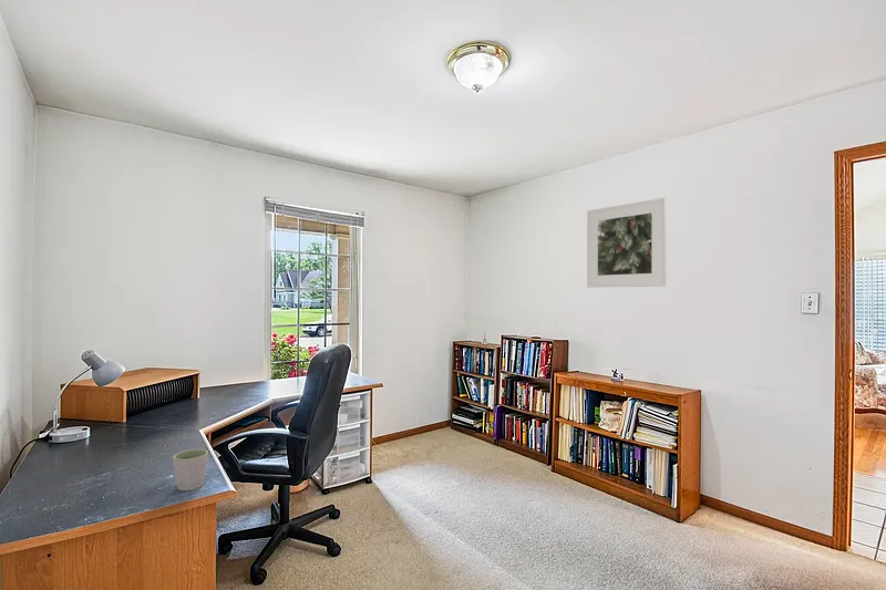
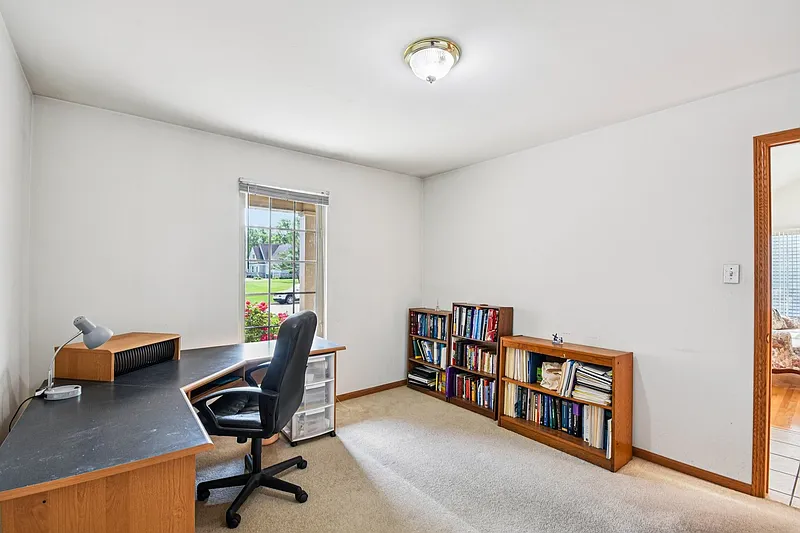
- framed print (624, 246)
- mug (189, 468)
